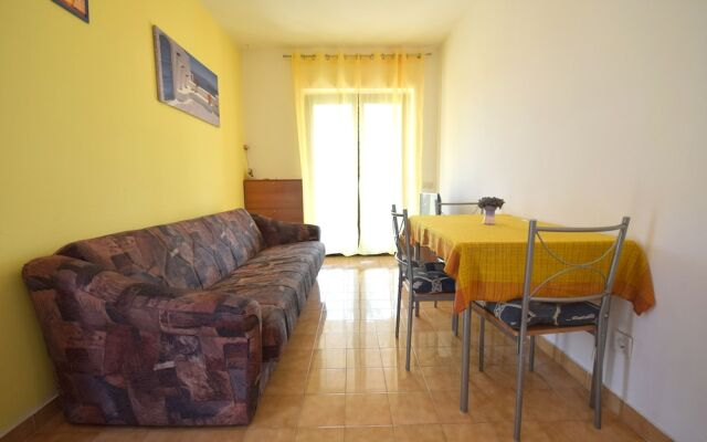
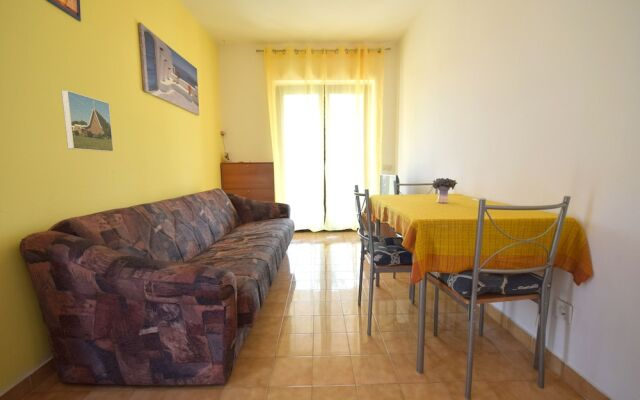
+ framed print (90, 124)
